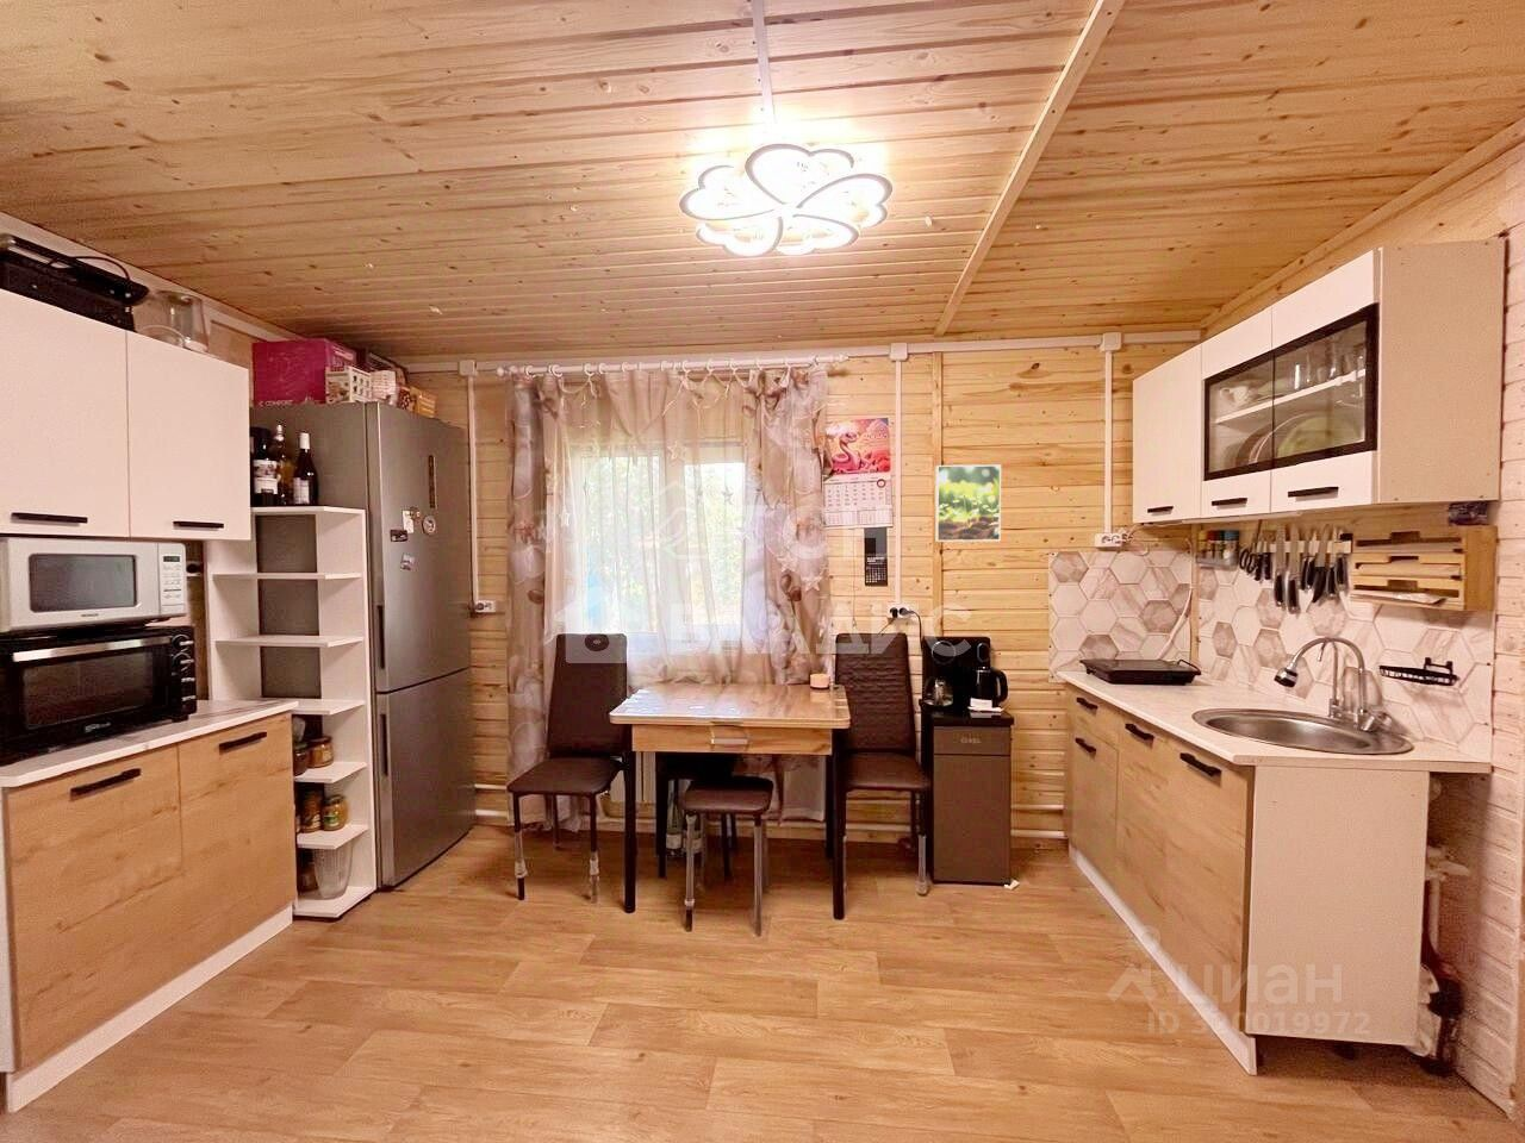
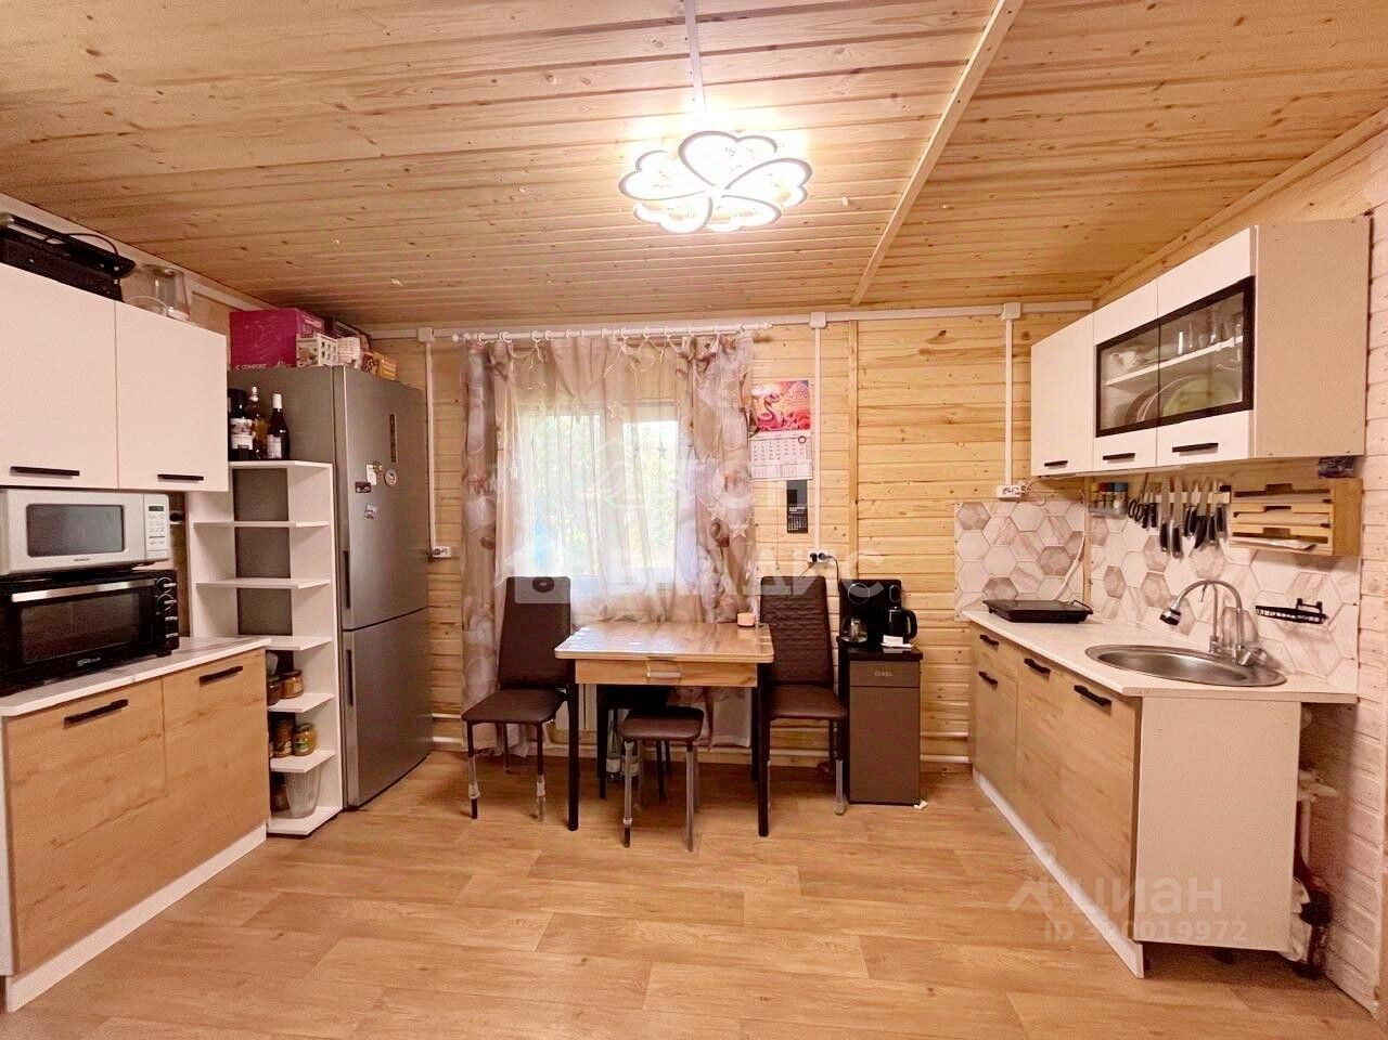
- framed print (968, 502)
